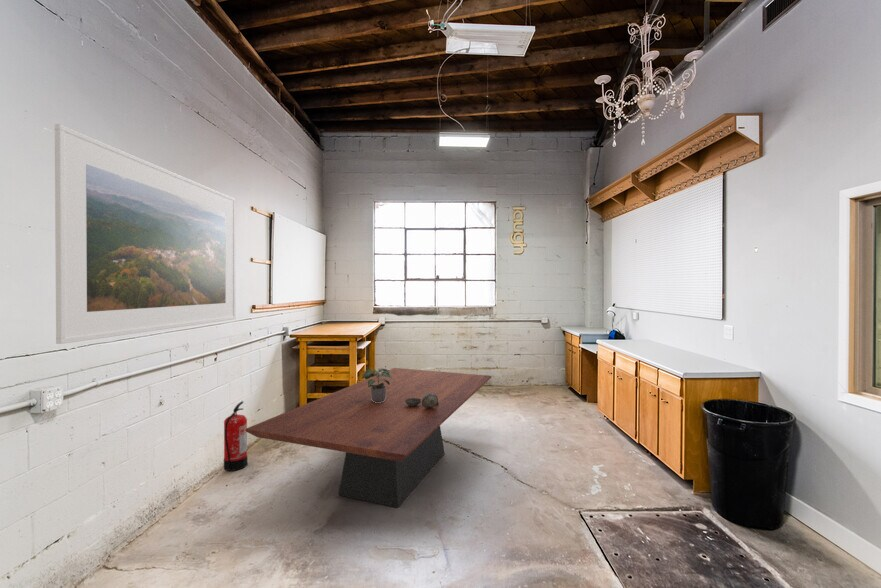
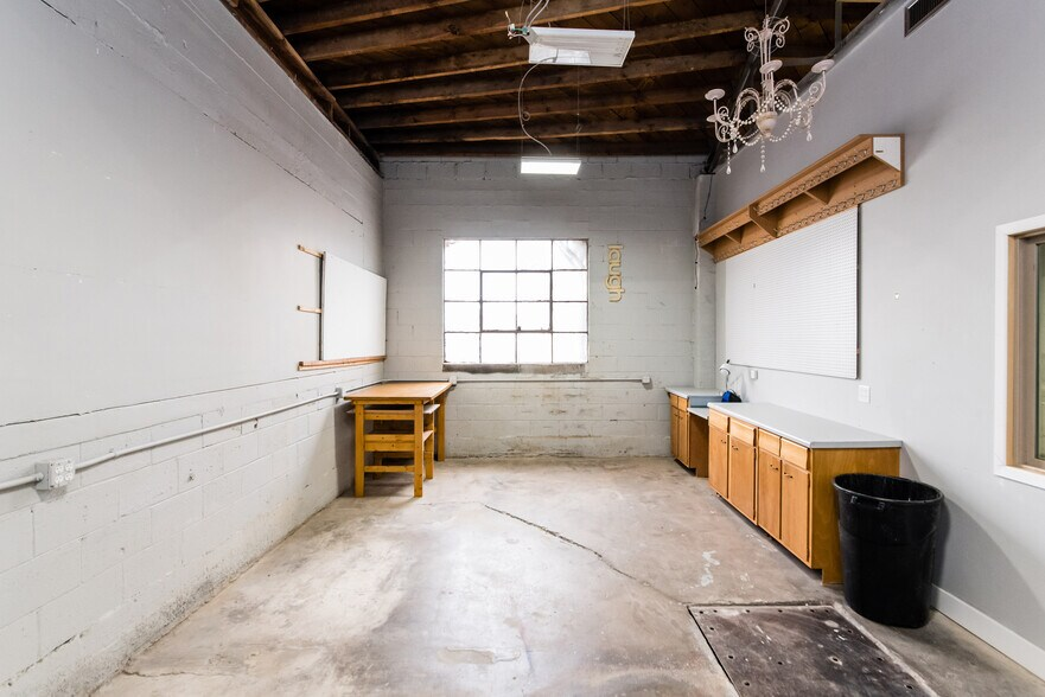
- decorative bowl (425, 397)
- fire extinguisher (234, 436)
- potted plant (378, 384)
- dining table (397, 434)
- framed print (171, 250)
